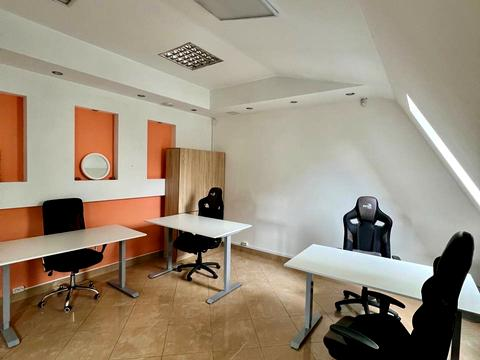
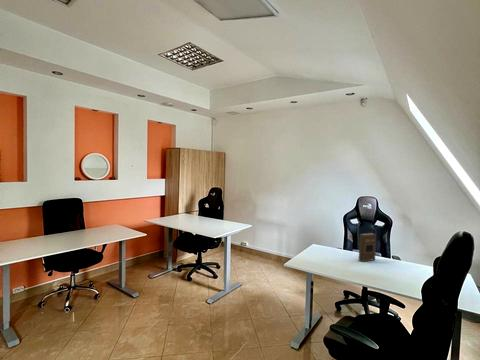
+ book (367, 247)
